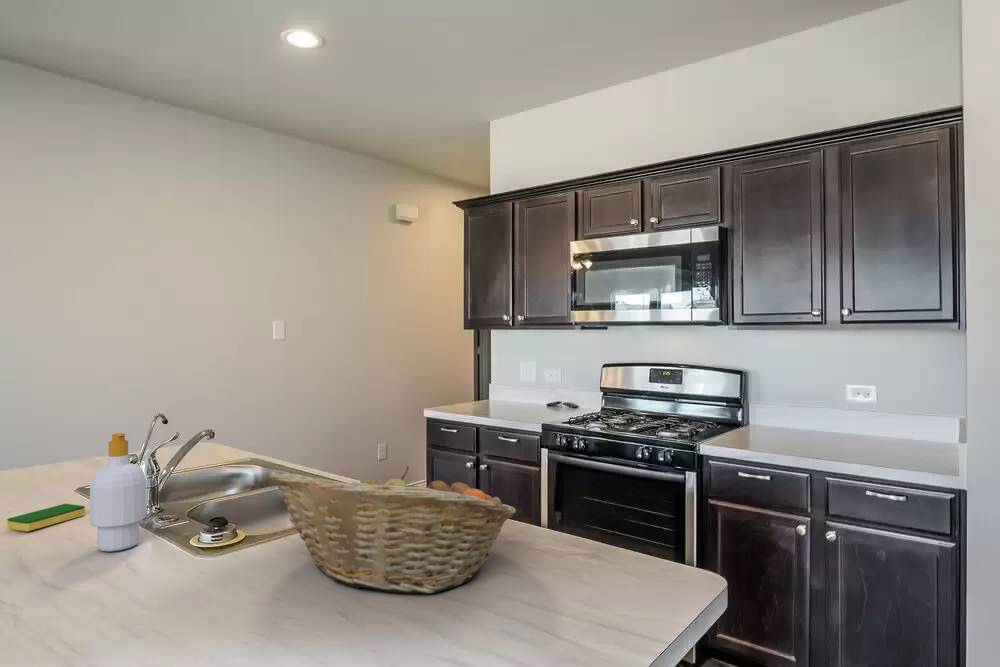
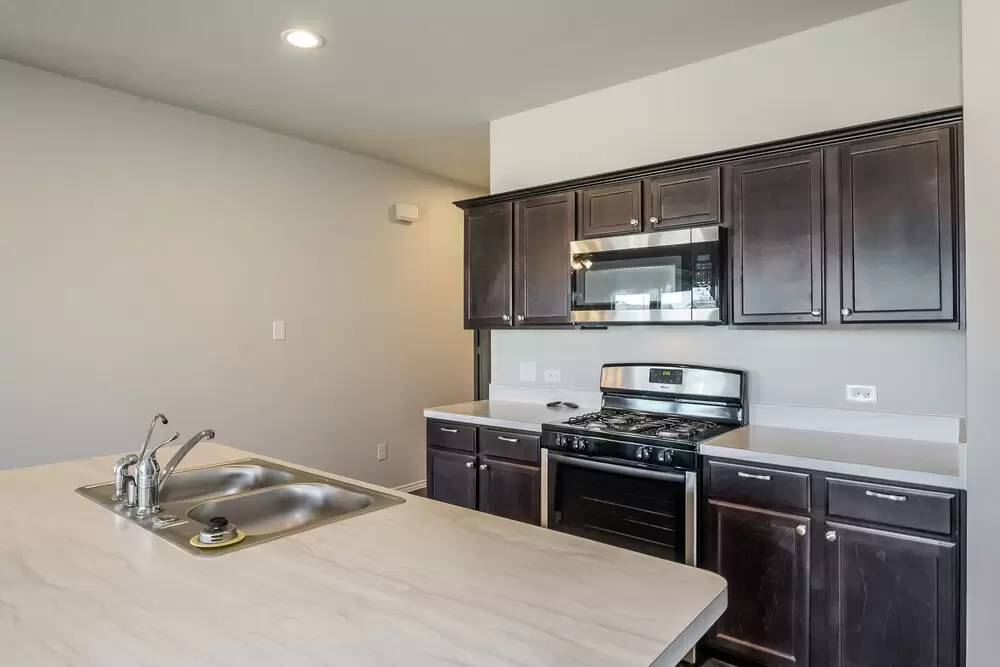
- dish sponge (47, 516)
- soap bottle (118, 490)
- fruit basket (391, 512)
